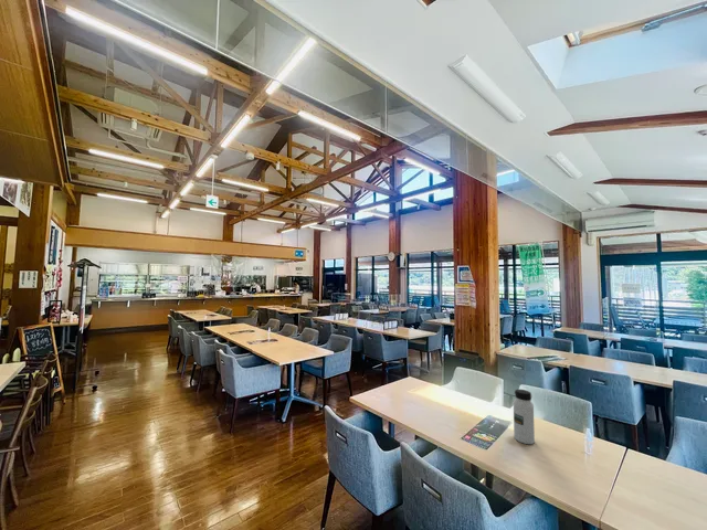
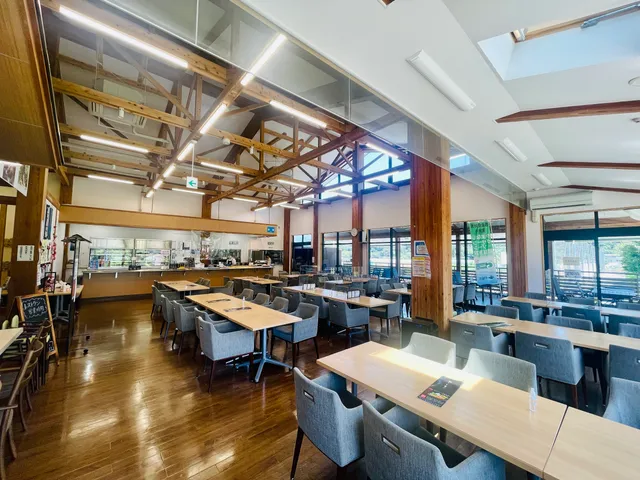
- water bottle (523, 415)
